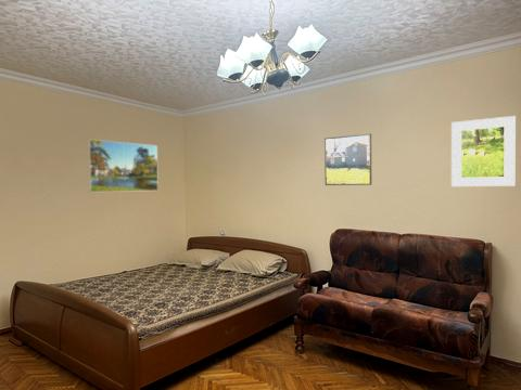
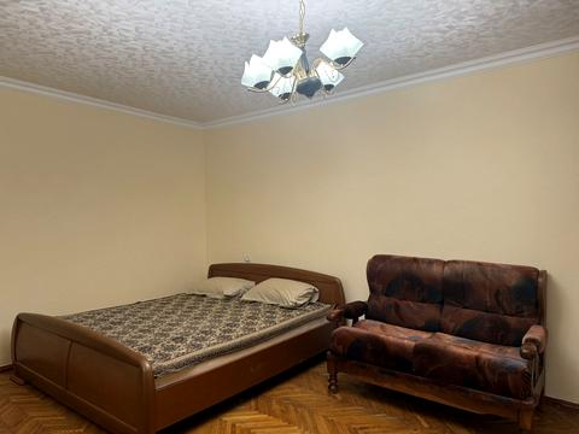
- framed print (125, 167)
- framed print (482, 153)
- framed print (346, 160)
